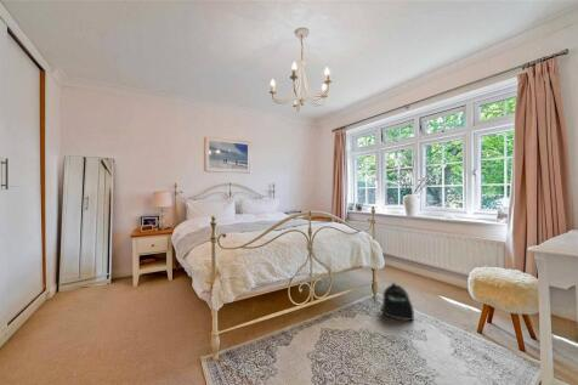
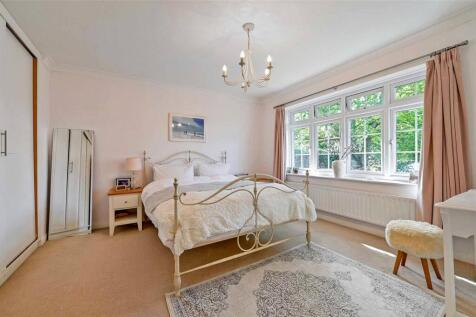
- backpack (396, 298)
